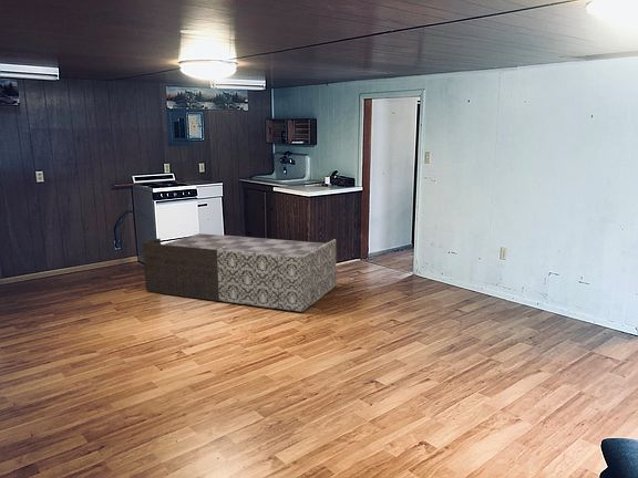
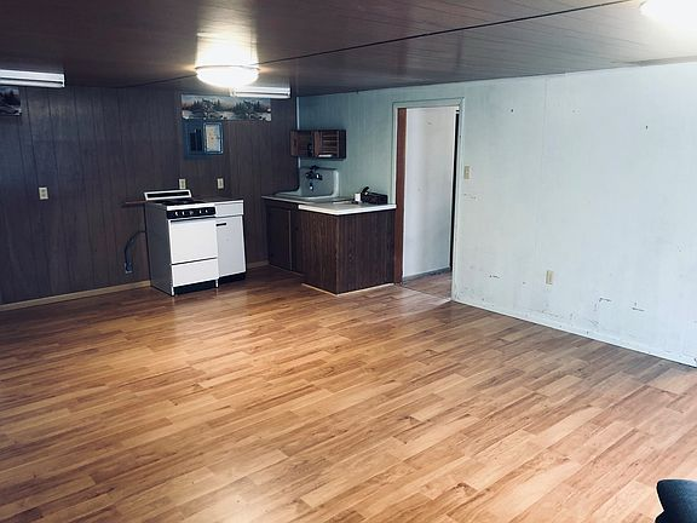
- bench (245, 269)
